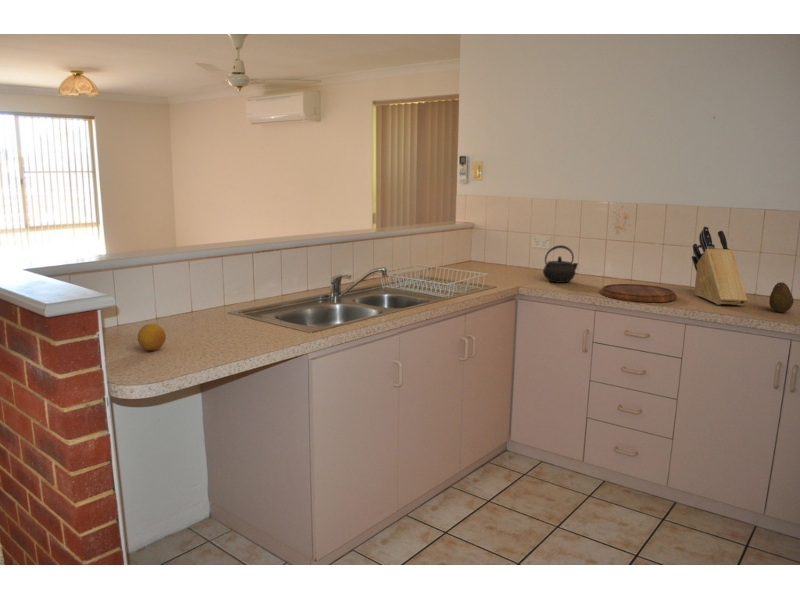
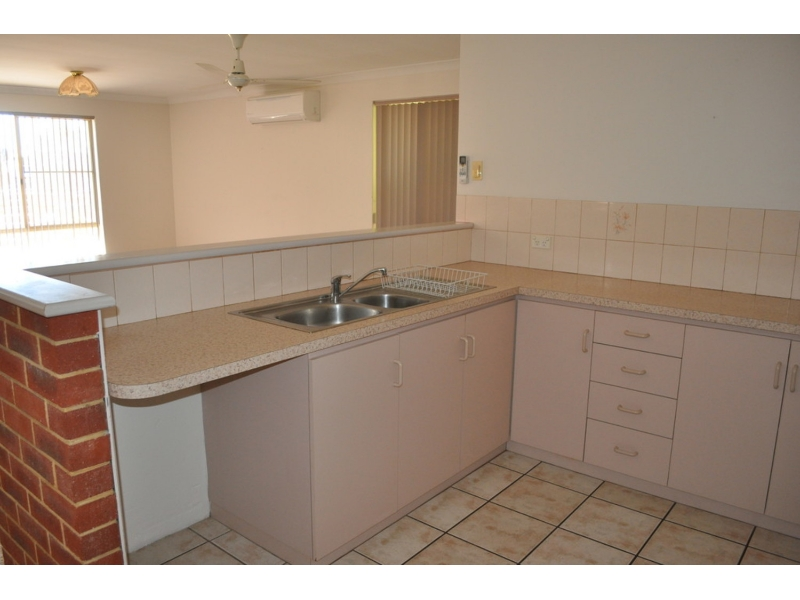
- cutting board (637, 292)
- fruit (151, 337)
- knife block (718, 263)
- kettle (561, 263)
- fruit (781, 297)
